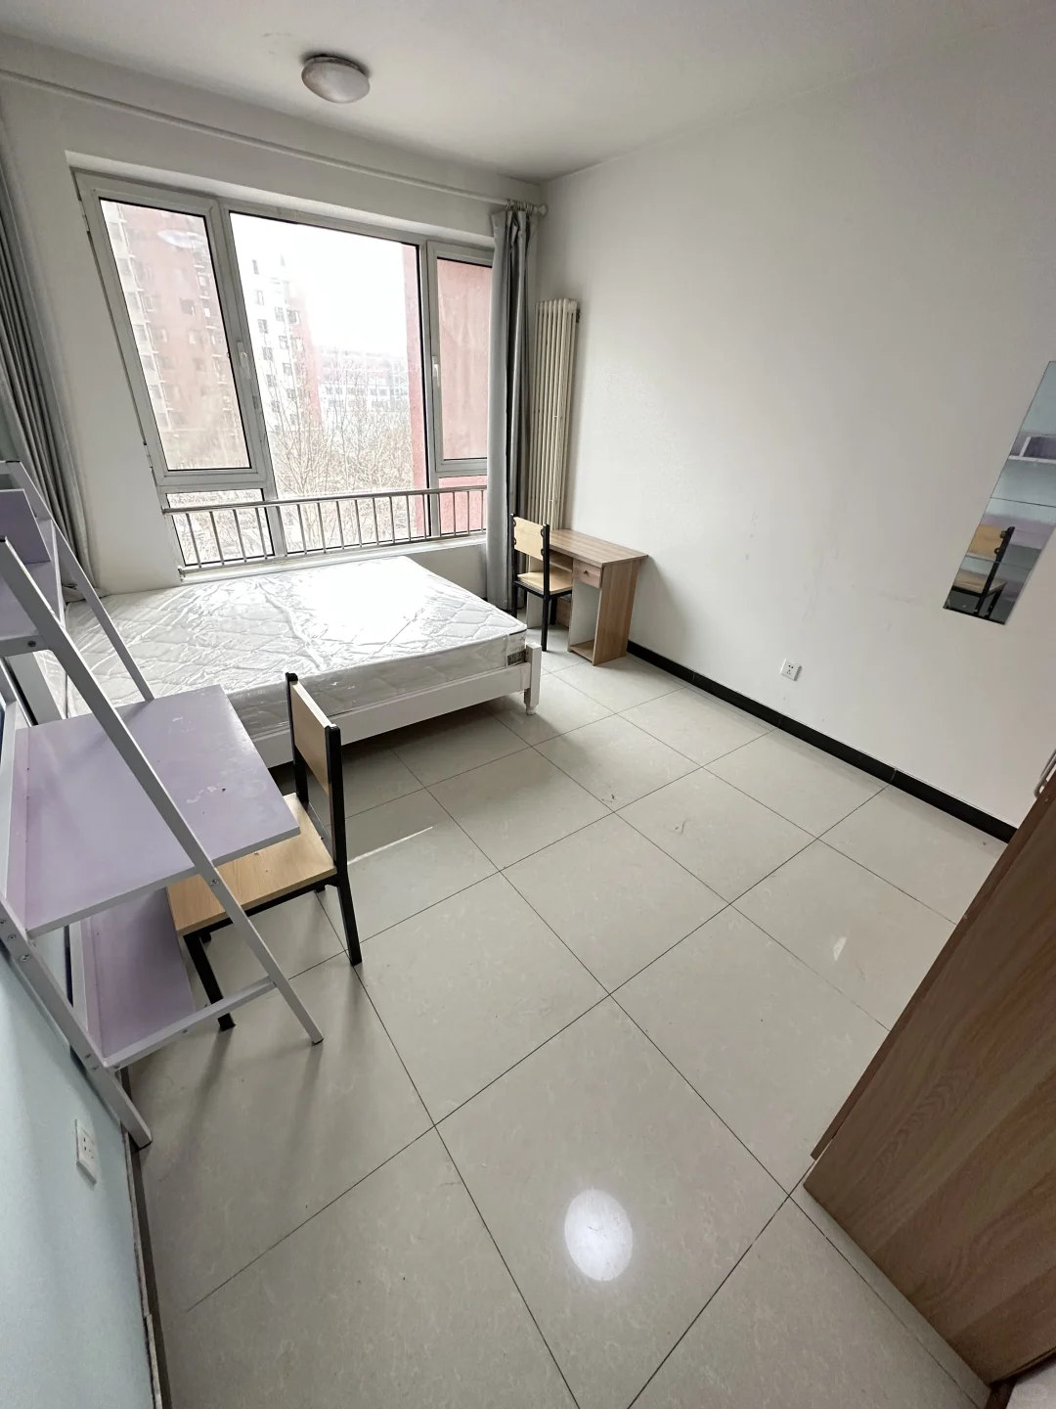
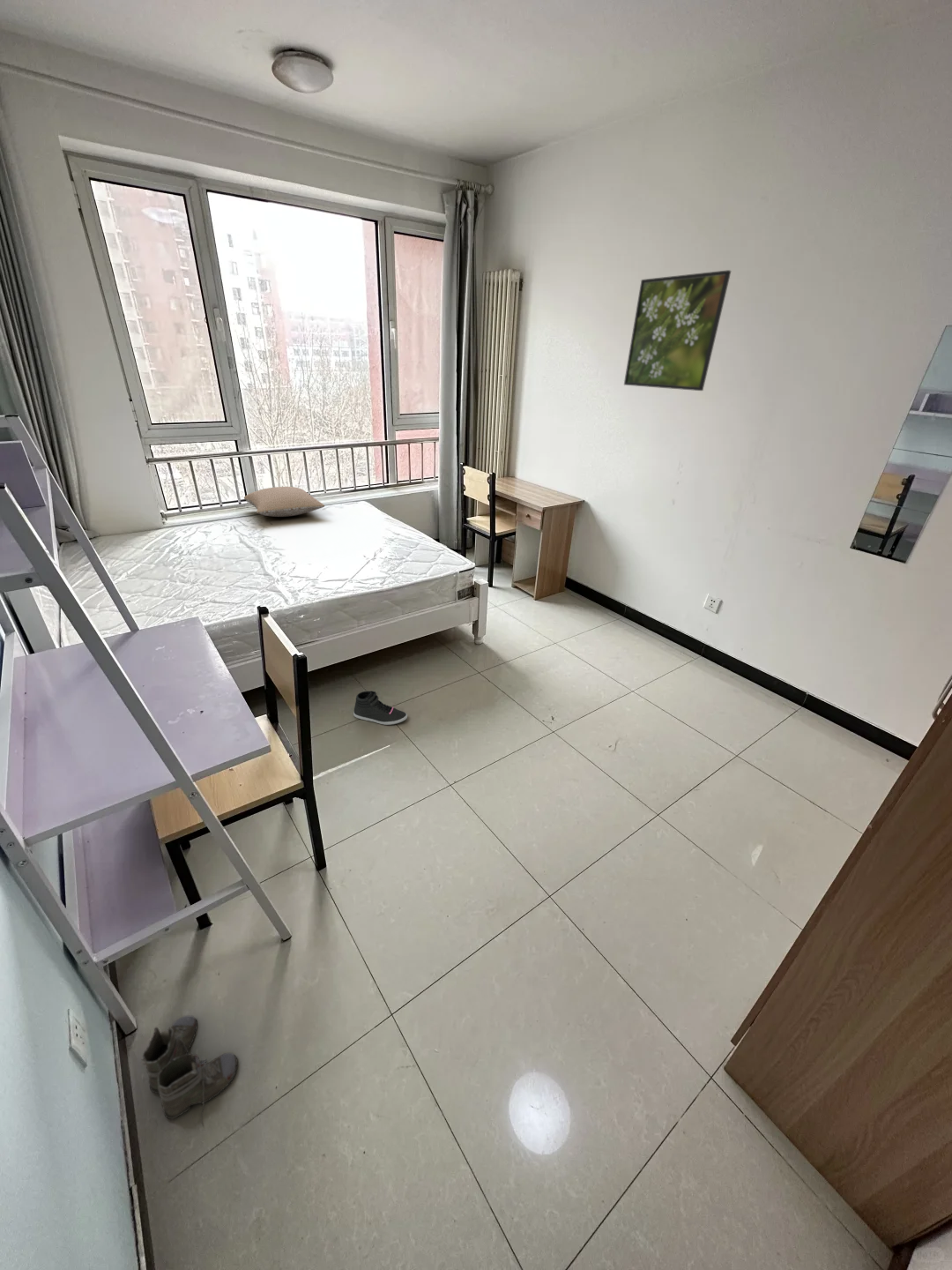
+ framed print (671, 333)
+ boots (186, 1058)
+ sneaker (379, 706)
+ pillow (283, 502)
